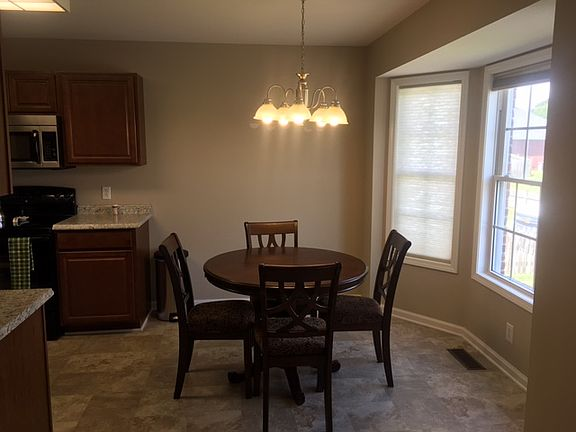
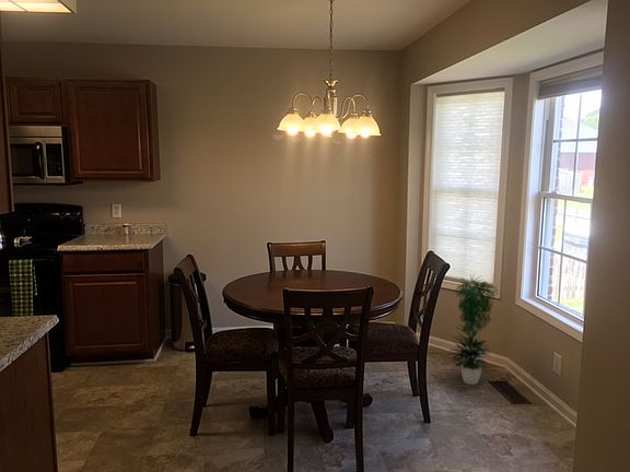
+ potted plant (471, 324)
